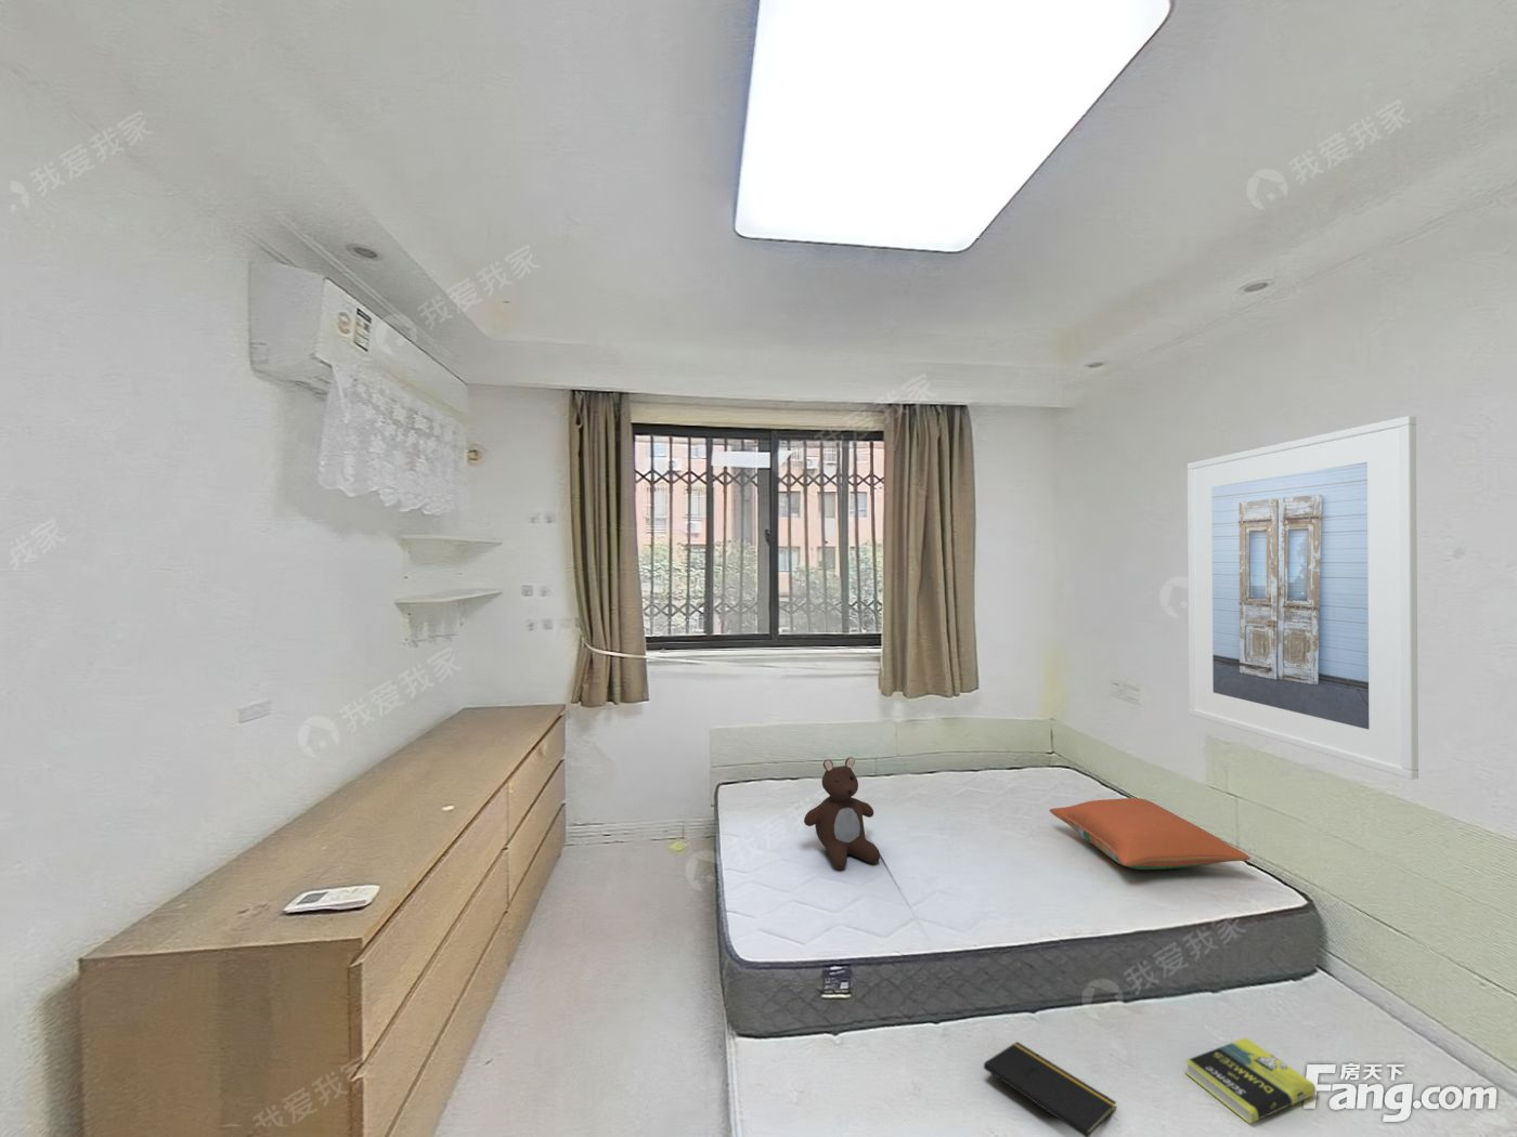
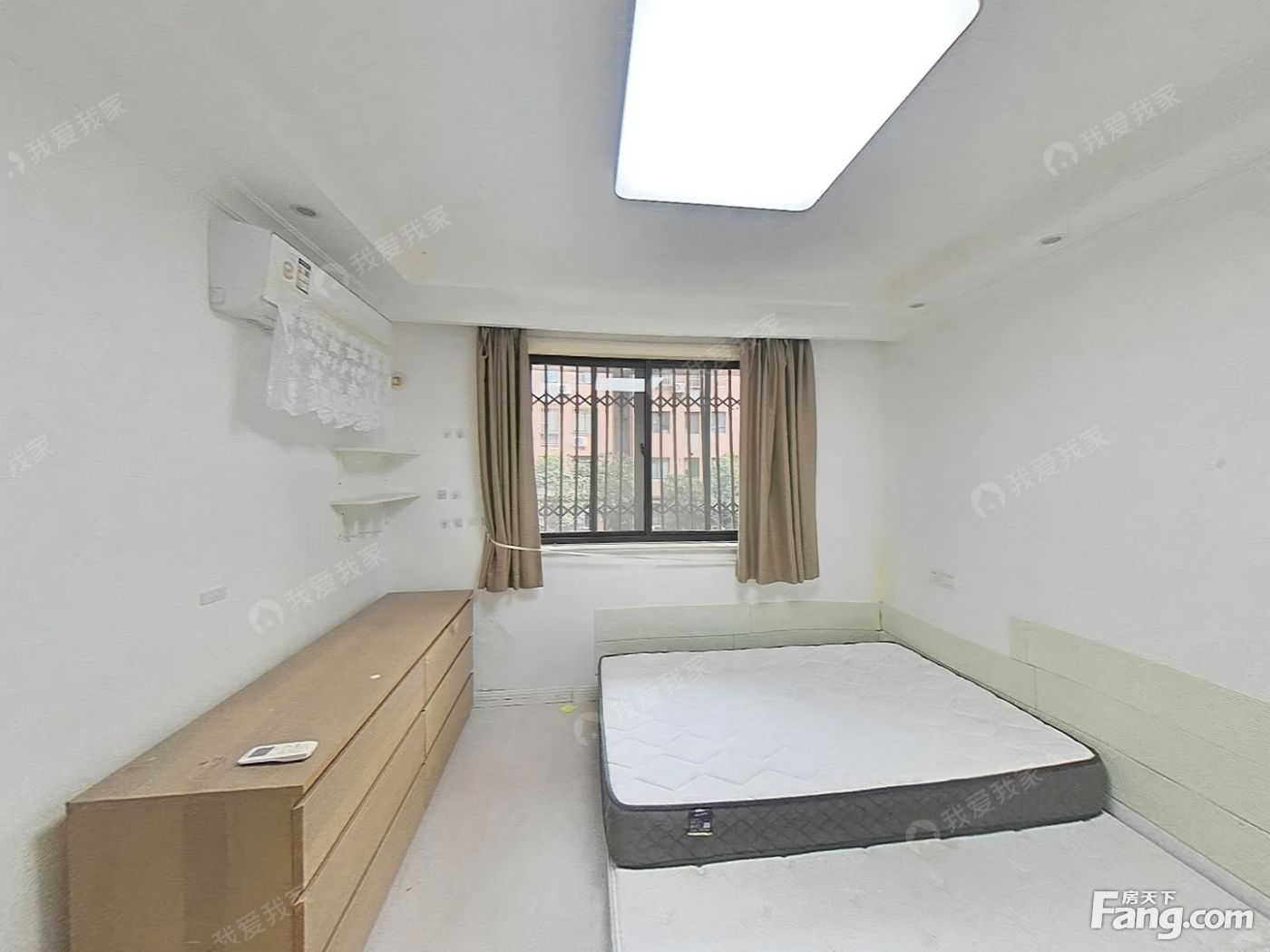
- teddy bear (846, 809)
- notepad (1048, 1084)
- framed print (1280, 592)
- pillow (1140, 831)
- book (1248, 1078)
